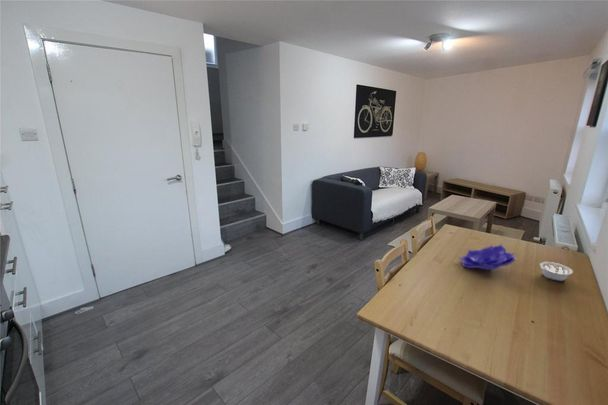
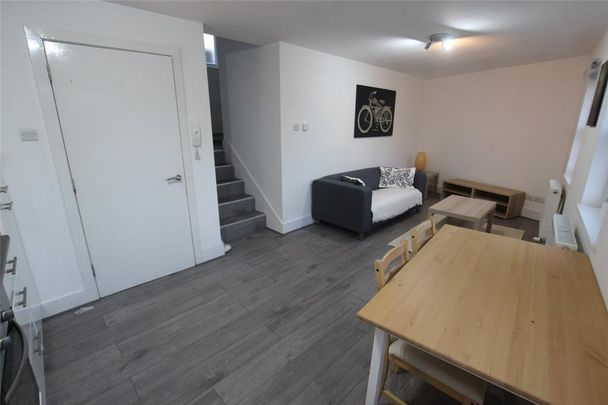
- legume (554, 271)
- decorative bowl (485, 256)
